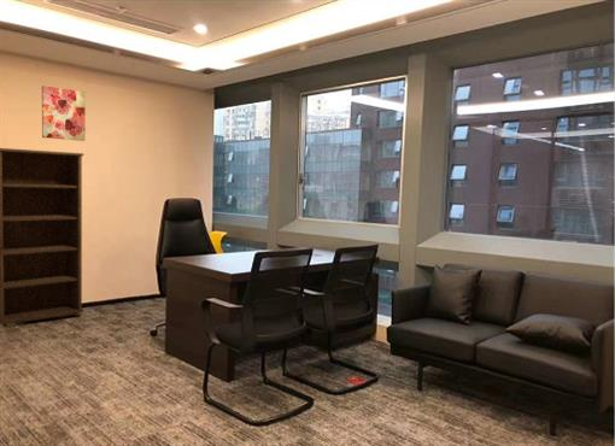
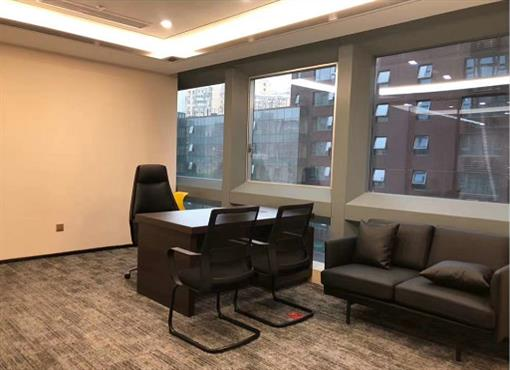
- bookcase (37, 235)
- wall art (64, 113)
